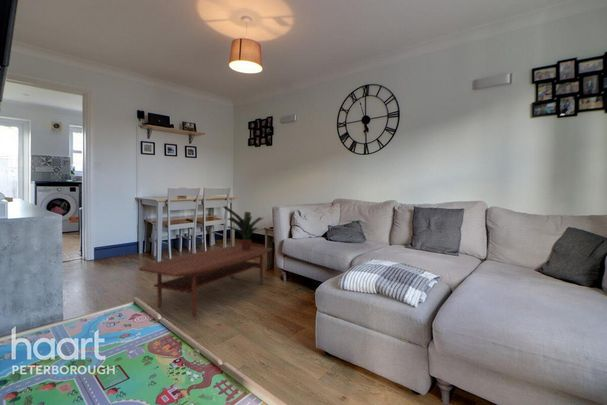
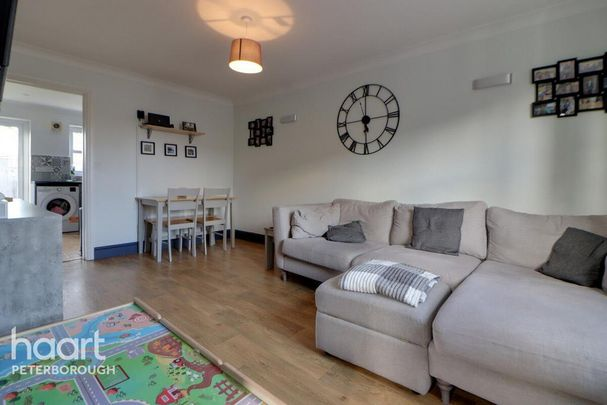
- potted plant (242, 228)
- coffee table (216, 275)
